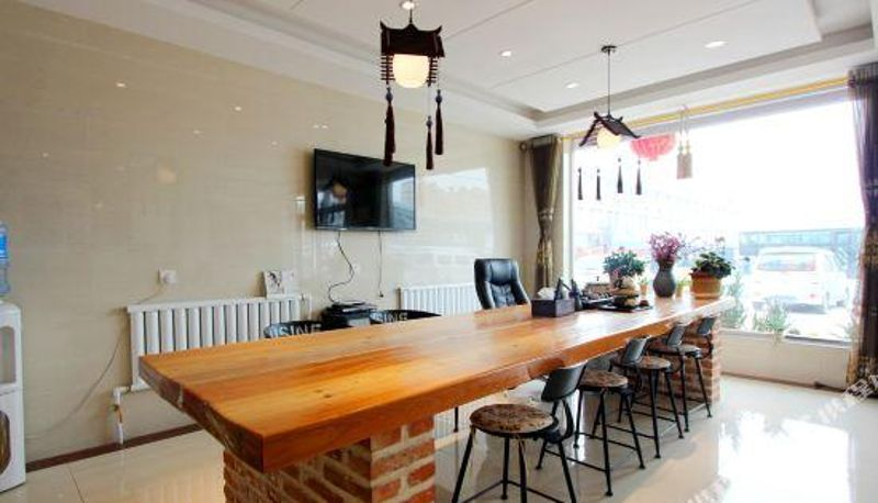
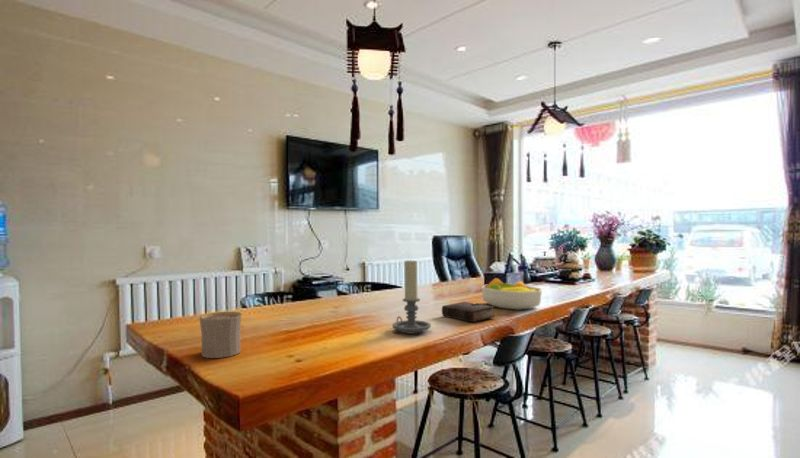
+ candle holder (409, 294)
+ book (473, 311)
+ cup (221, 334)
+ fruit bowl (511, 292)
